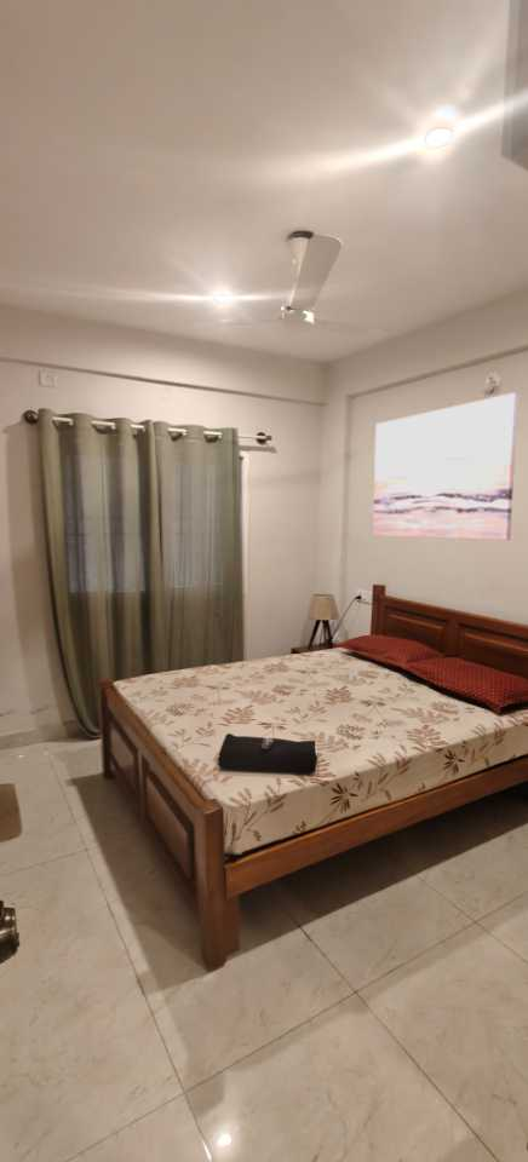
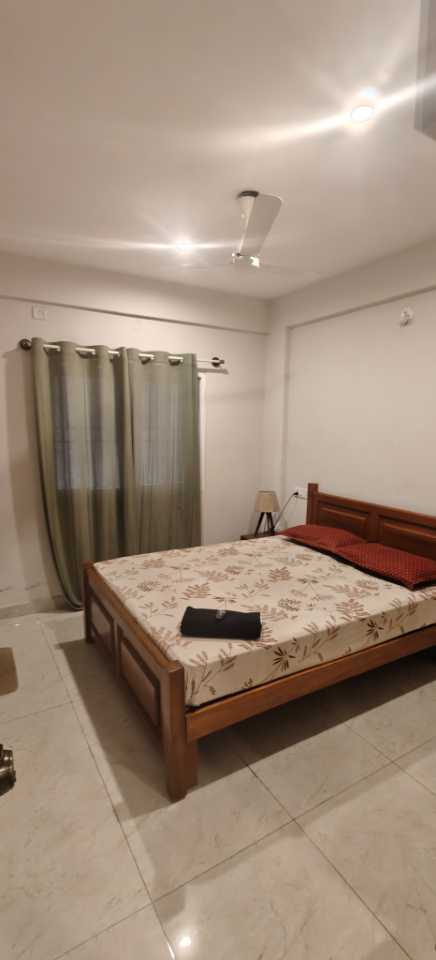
- wall art (435, 474)
